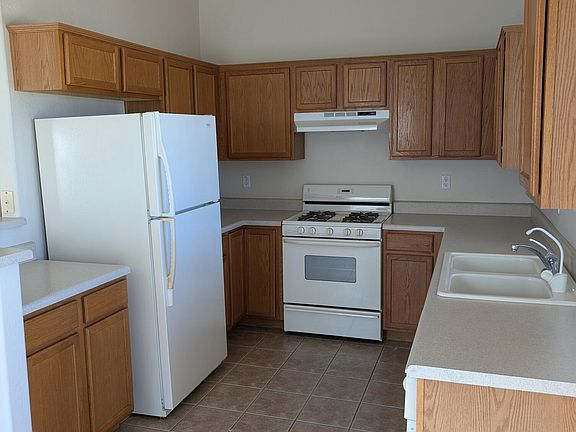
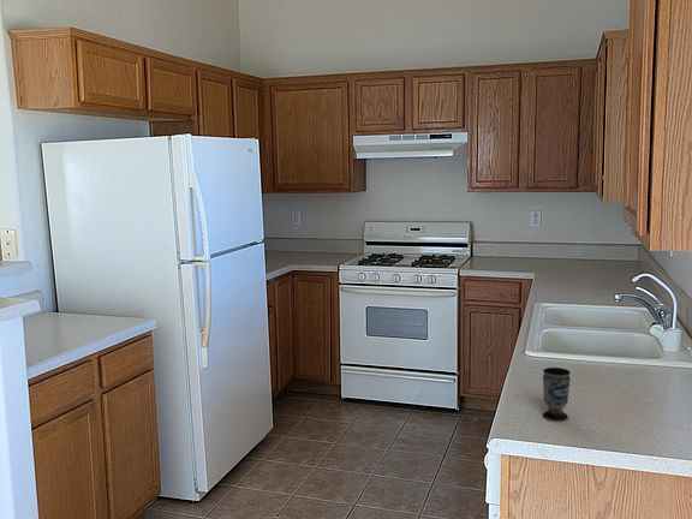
+ cup (555, 393)
